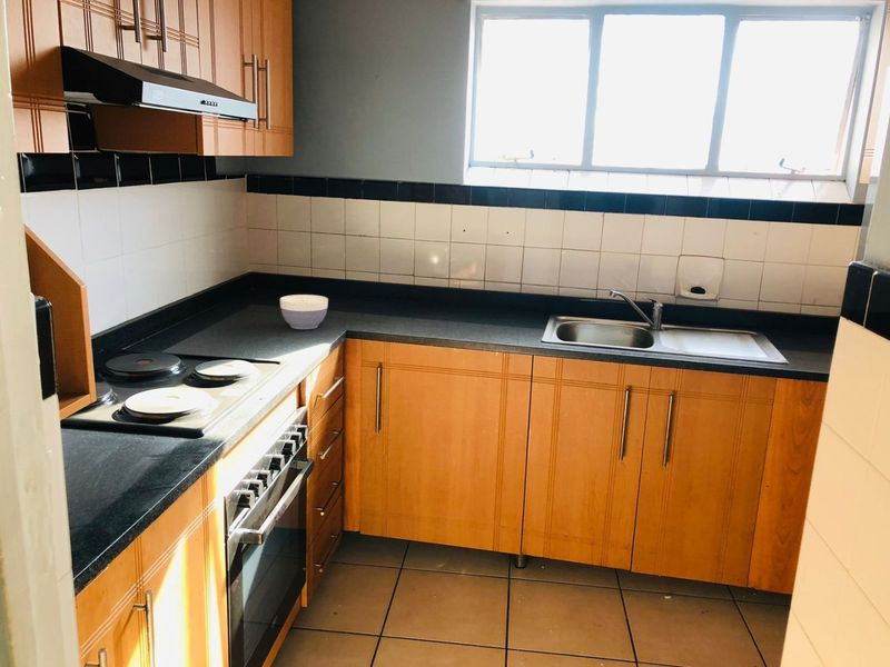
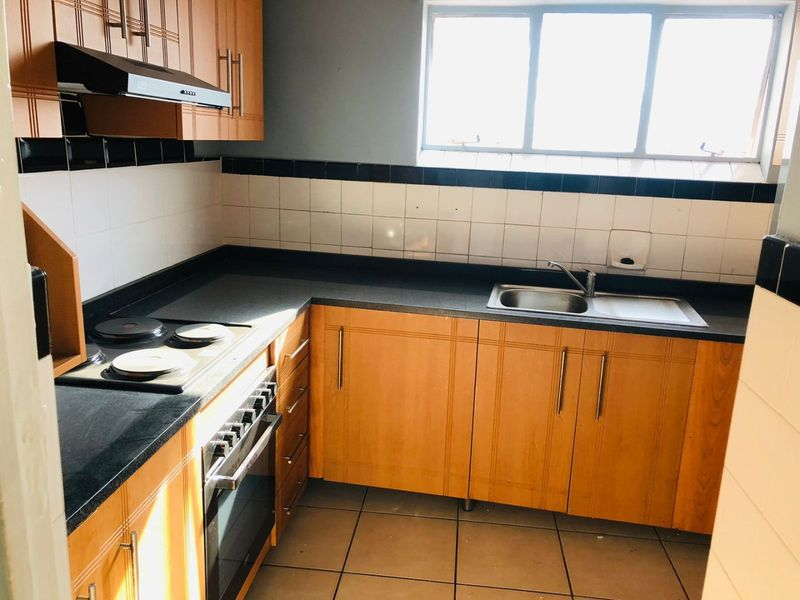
- bowl (304, 312)
